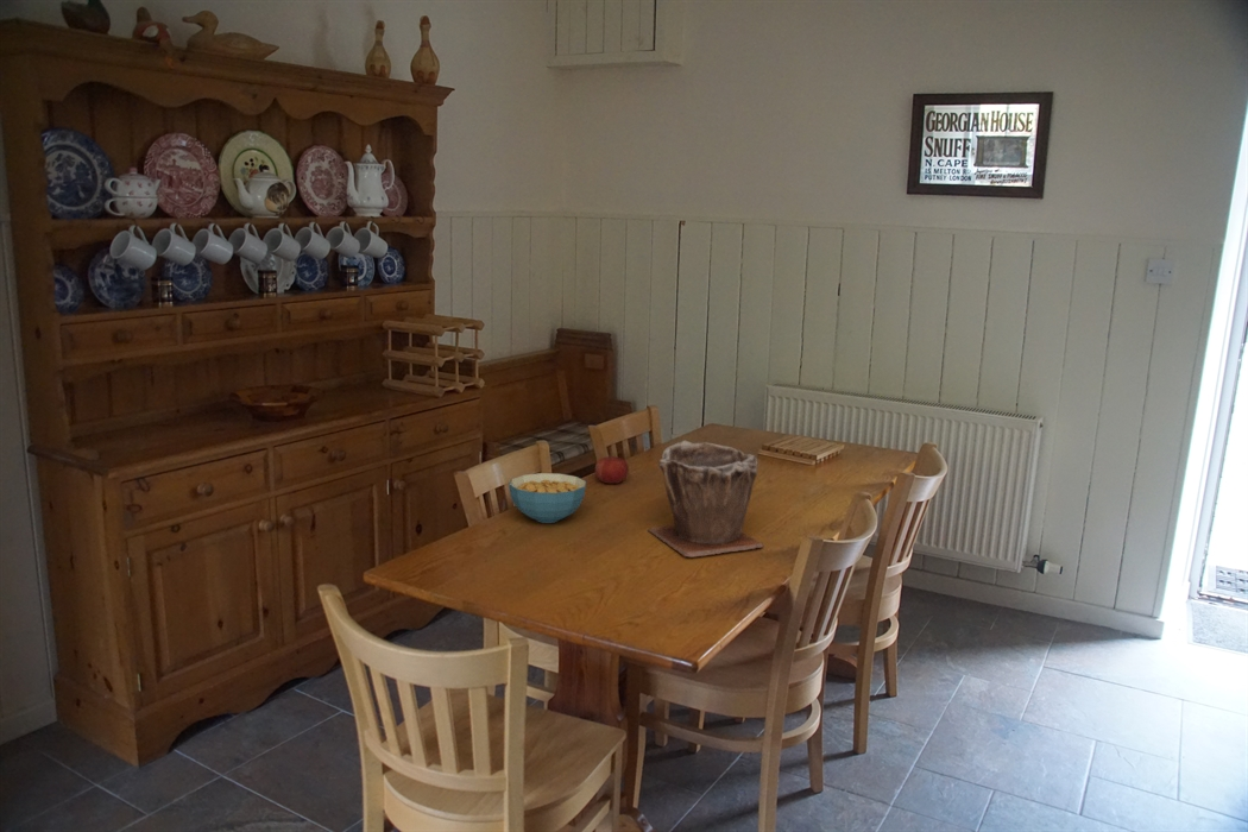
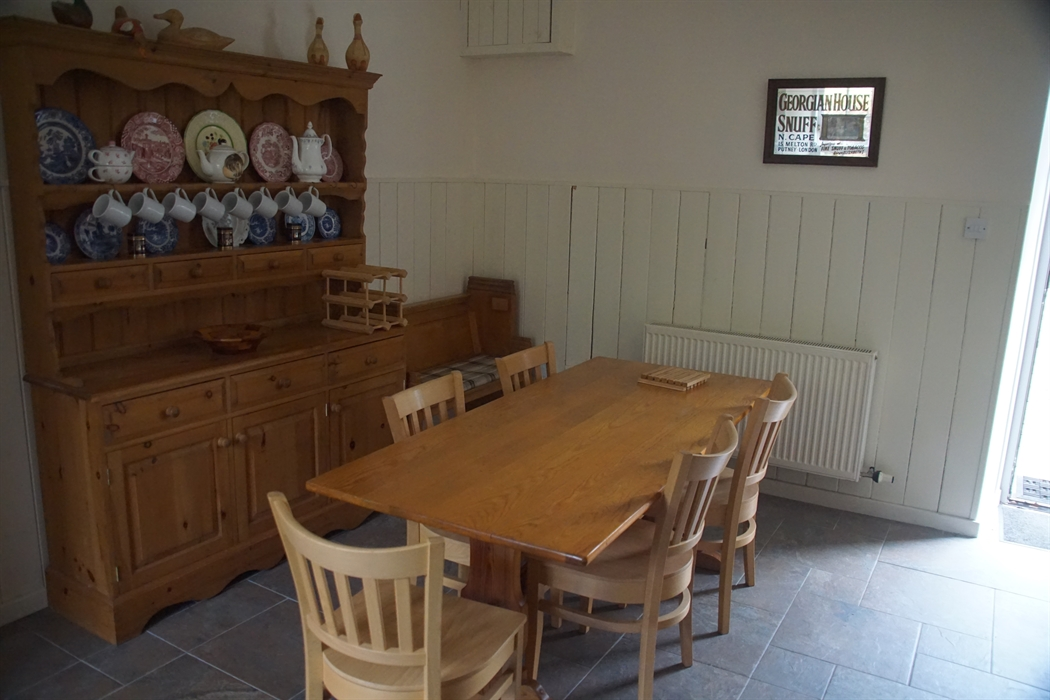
- cereal bowl (547, 500)
- fruit (611, 468)
- plant pot (706, 494)
